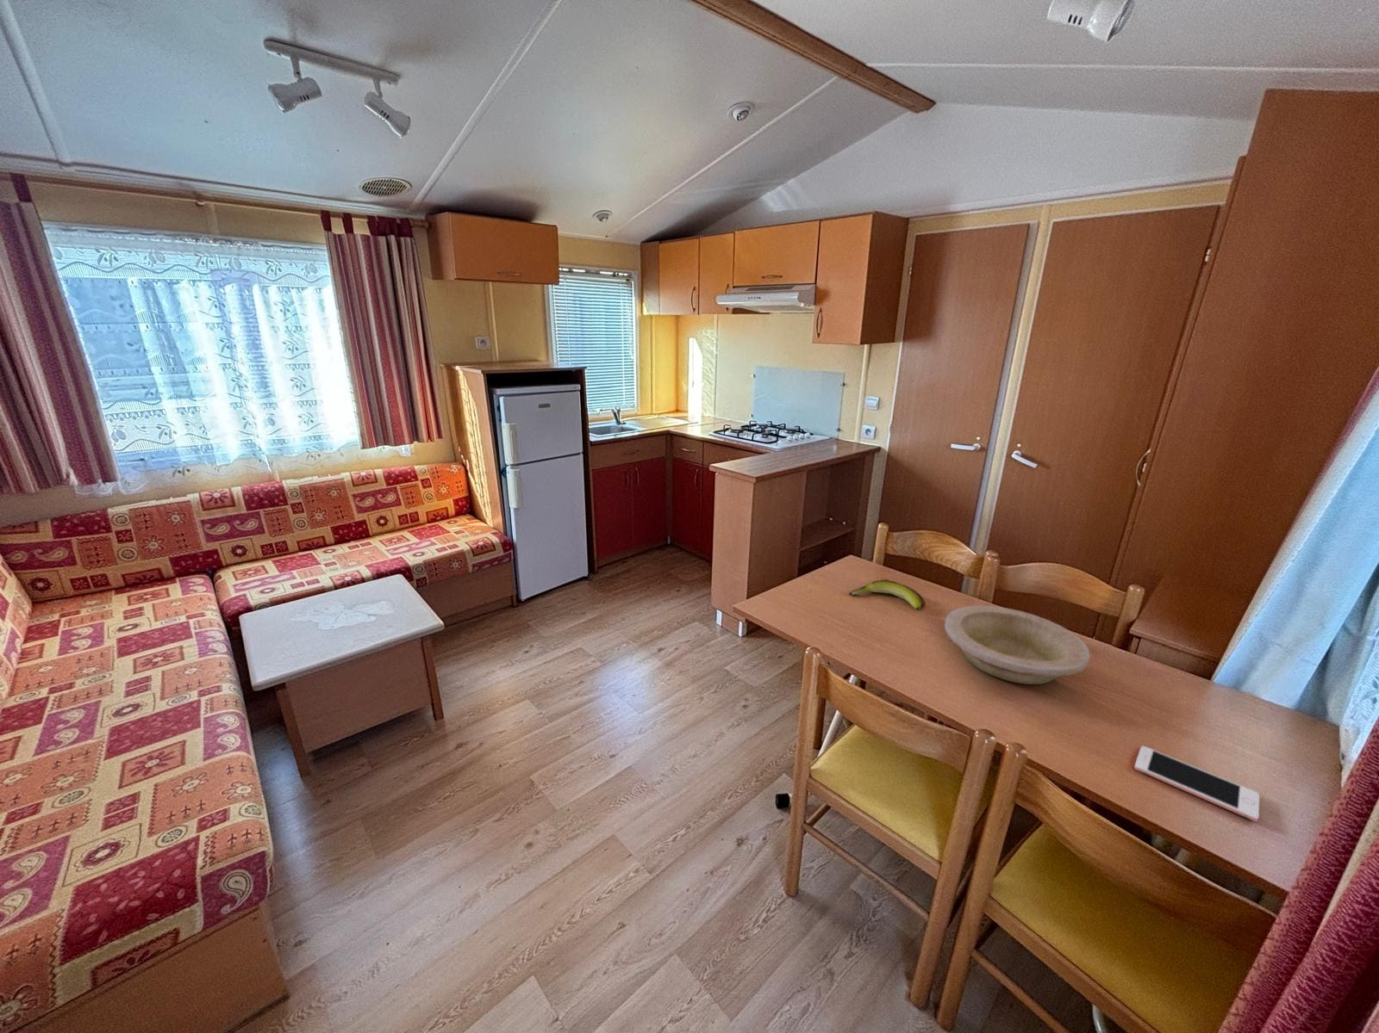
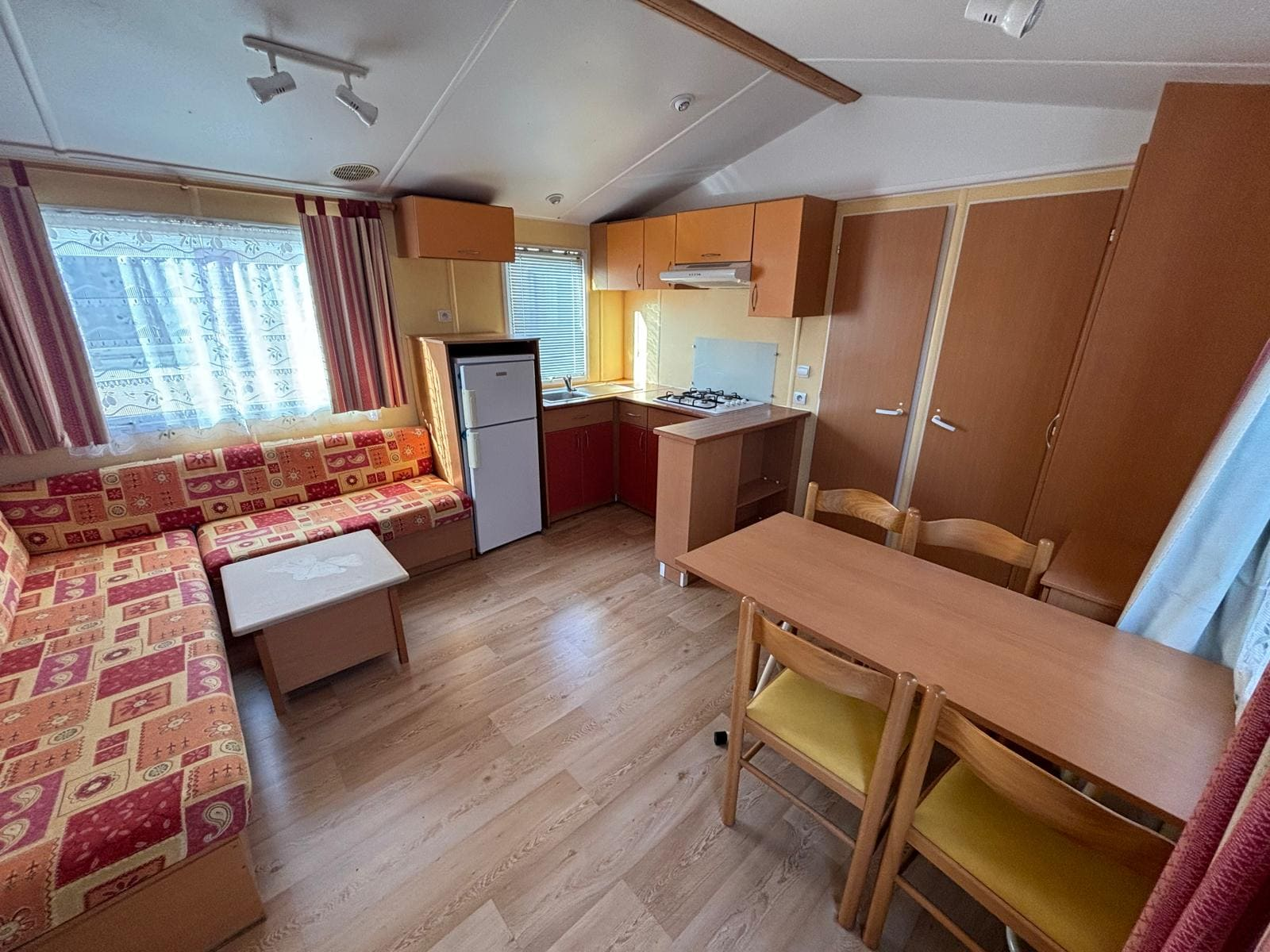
- cell phone (1194, 781)
- banana (886, 592)
- bowl (1010, 648)
